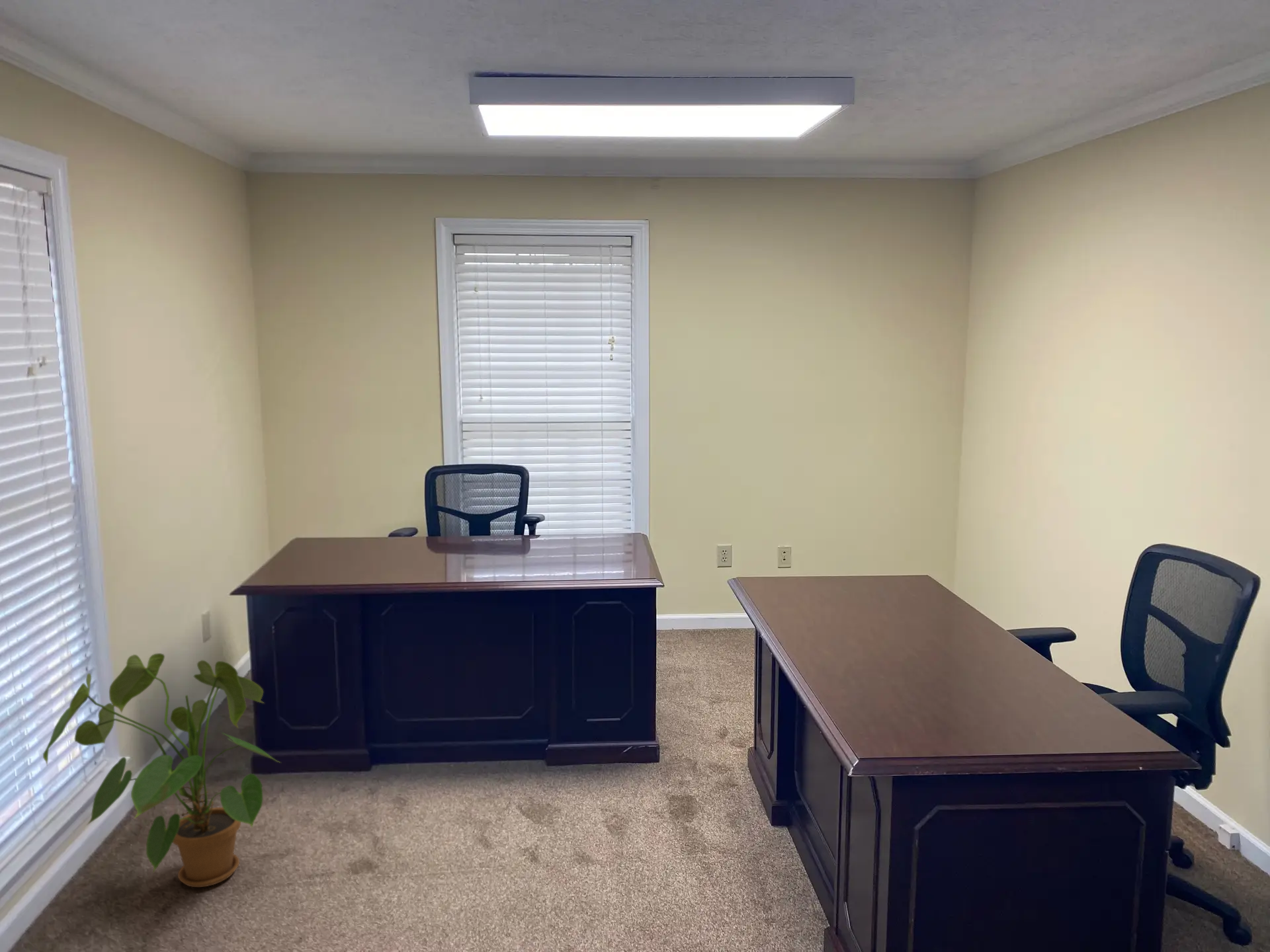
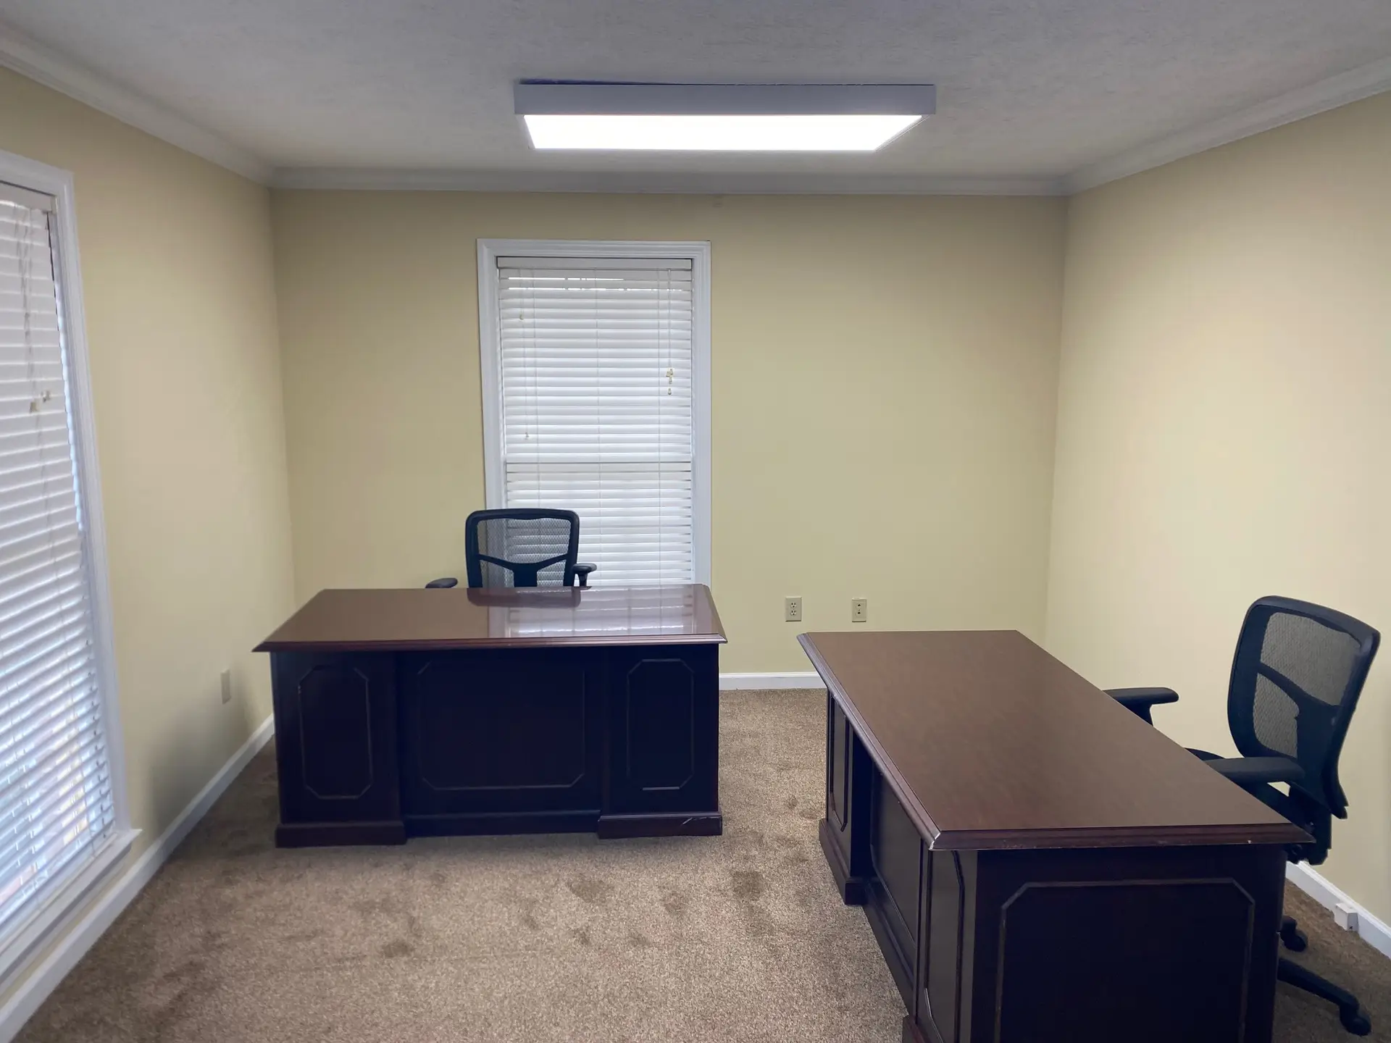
- house plant (181, 764)
